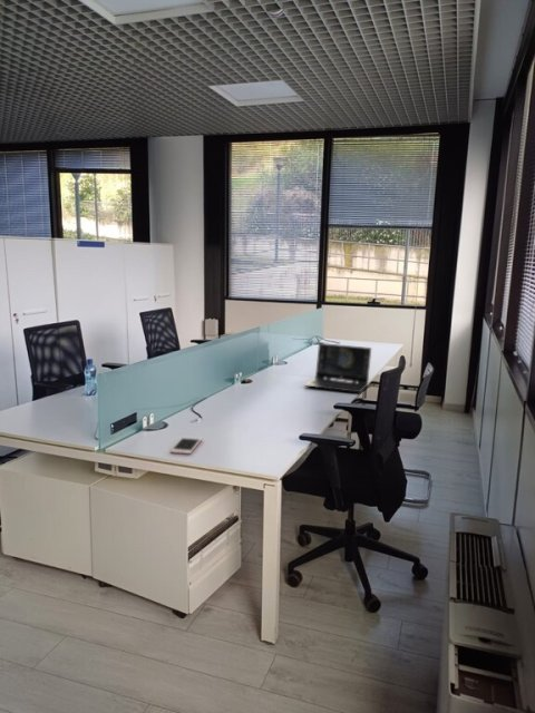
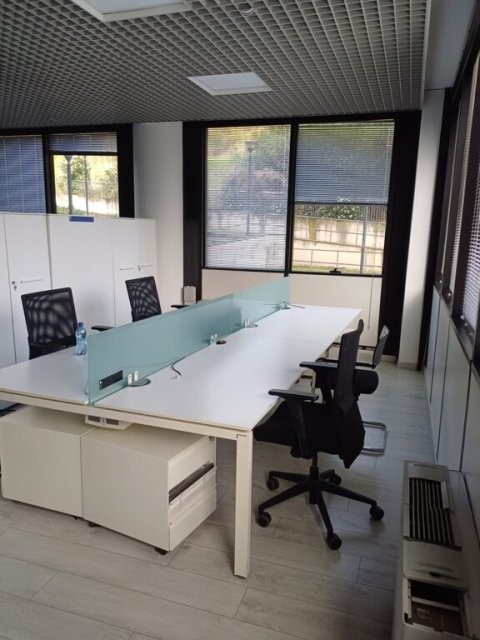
- laptop computer (338, 367)
- cell phone (186, 445)
